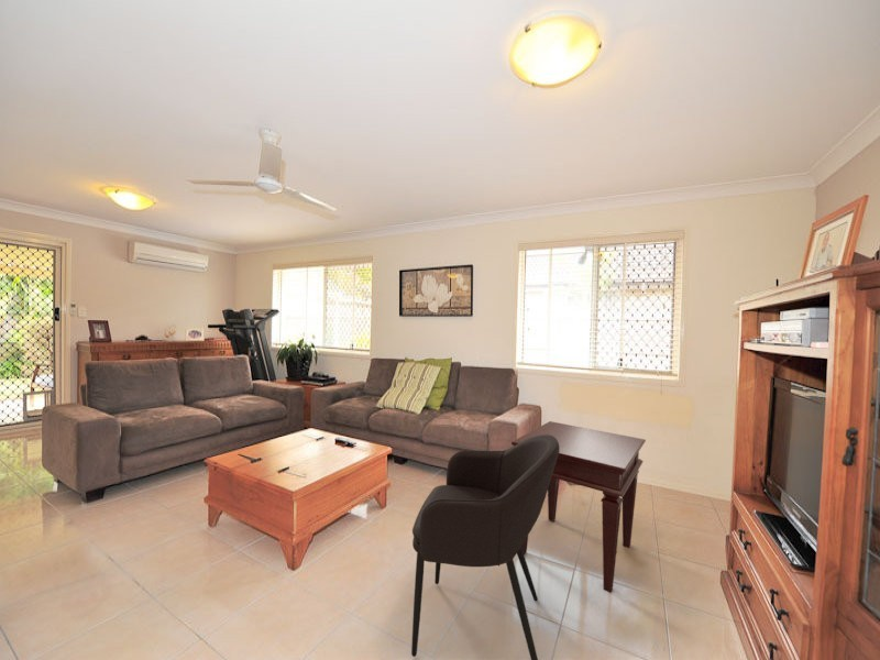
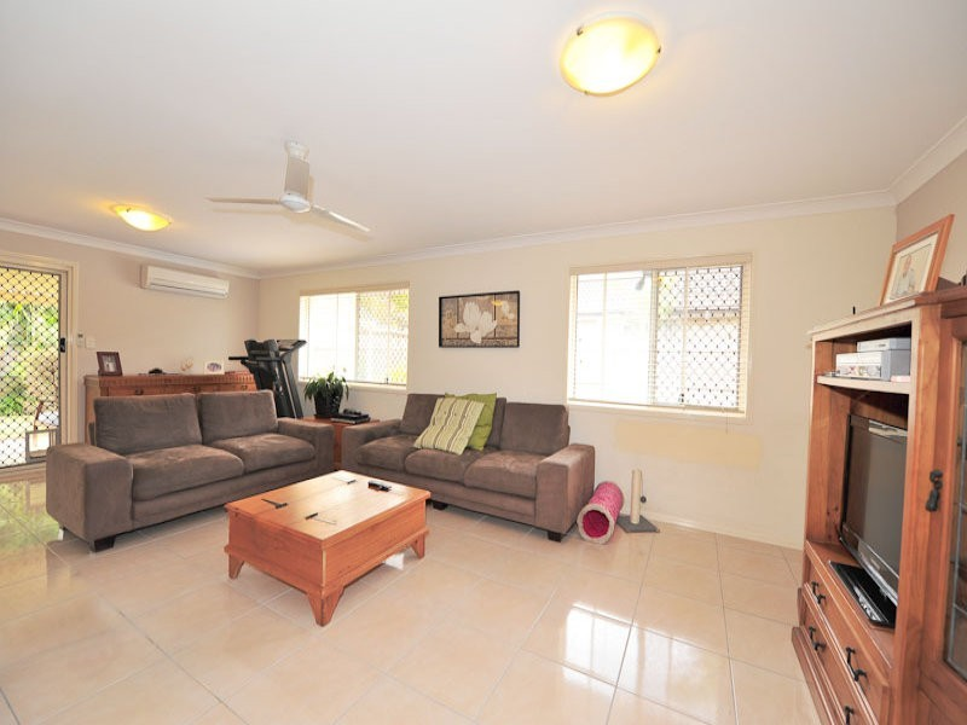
- side table (582, 485)
- armchair (485, 530)
